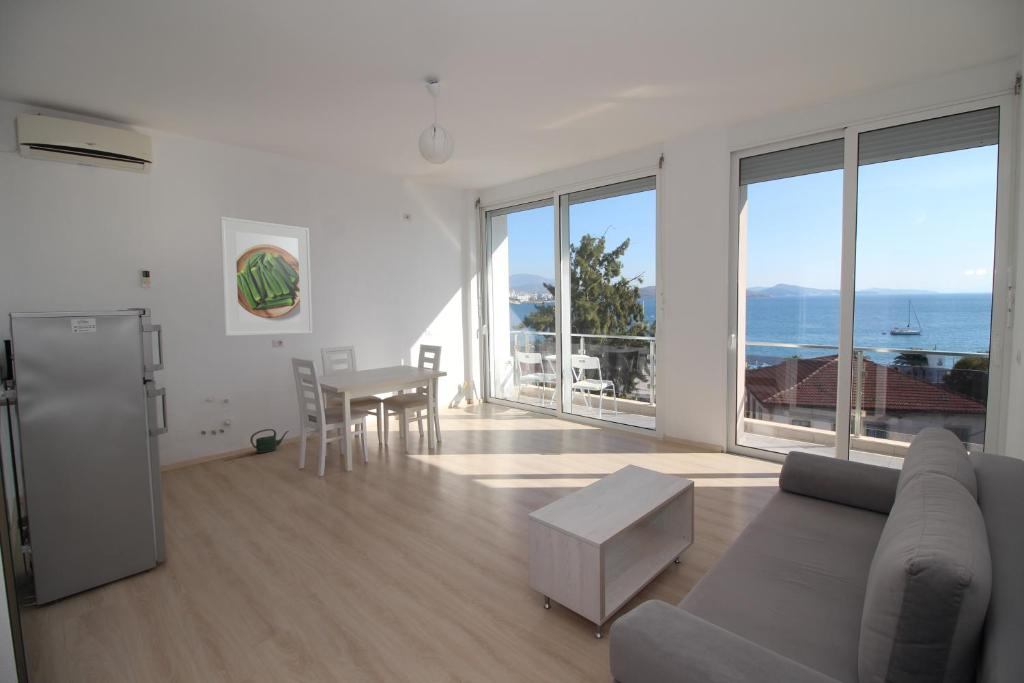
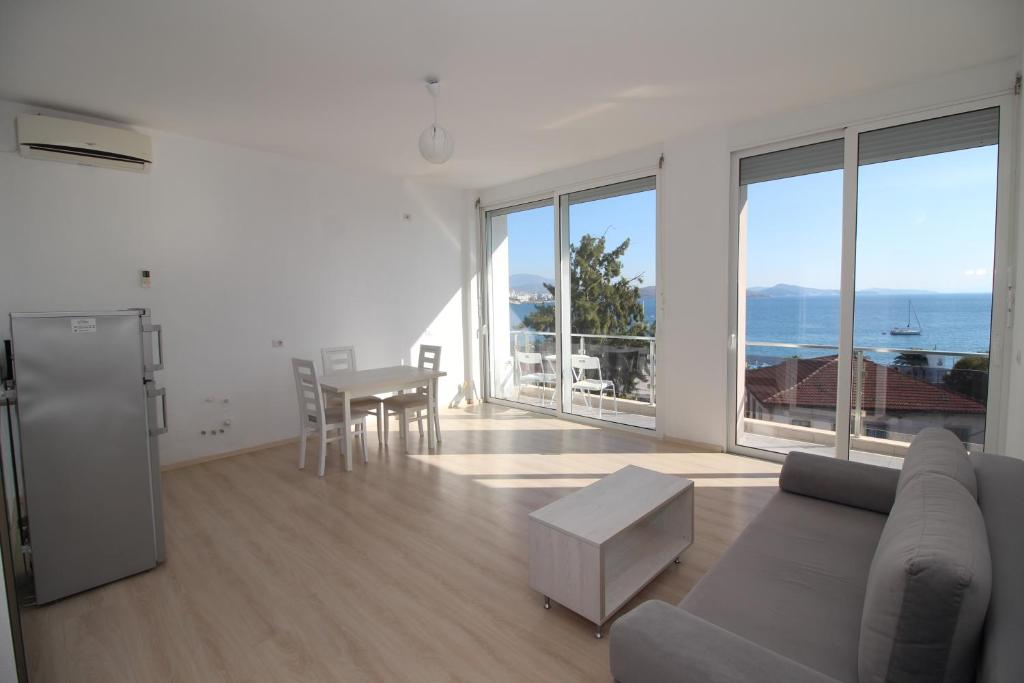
- watering can (270, 439)
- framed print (269, 278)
